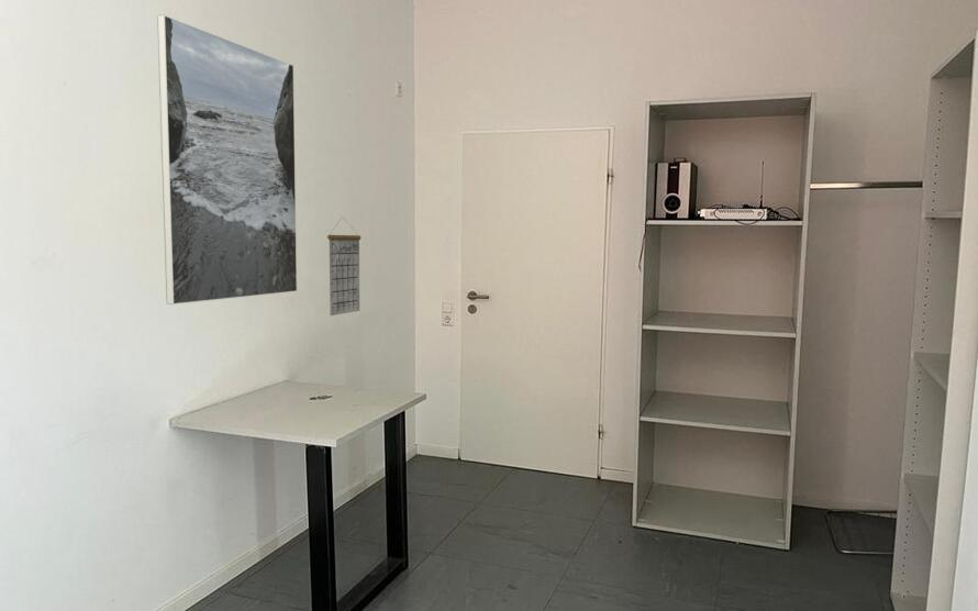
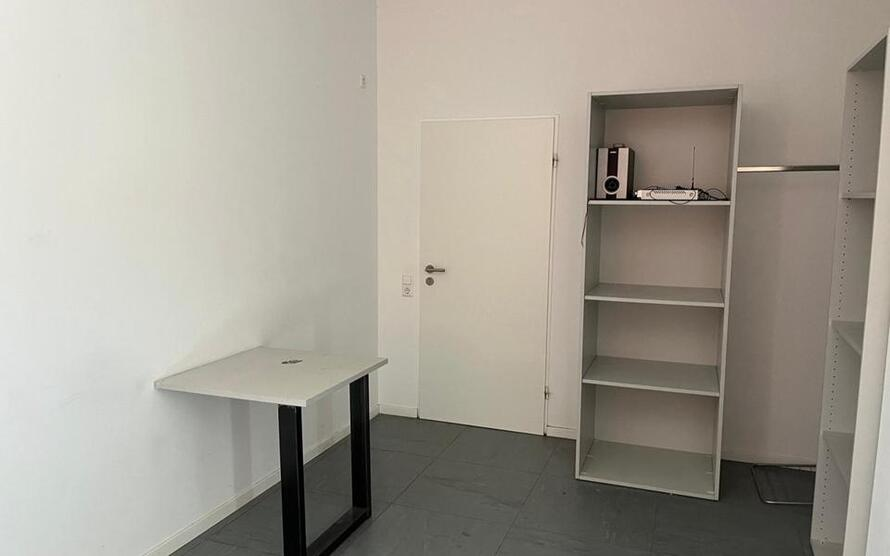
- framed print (236, 171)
- calendar (344, 265)
